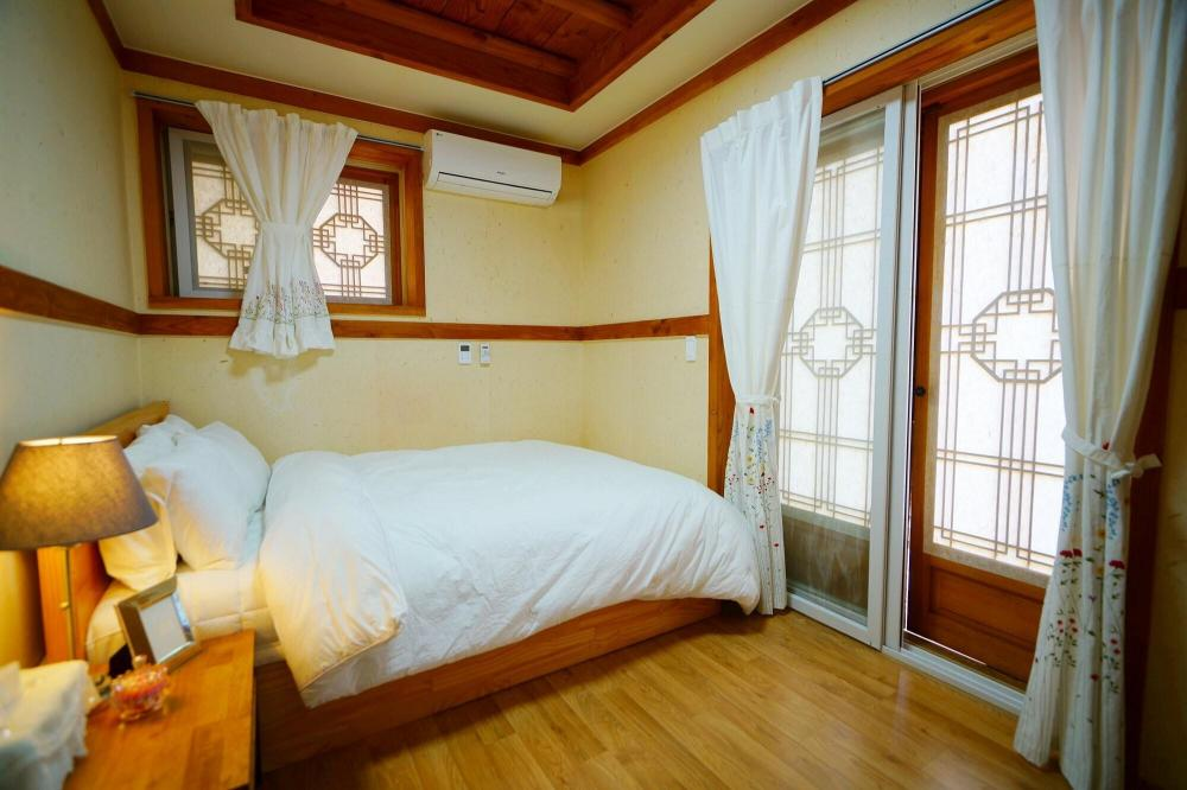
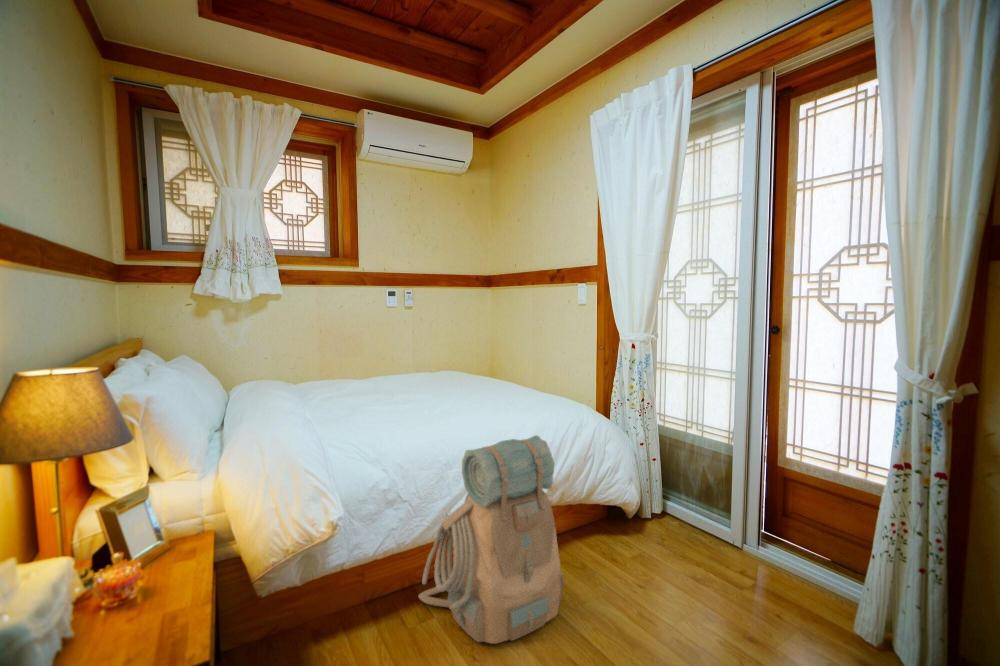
+ backpack (498, 523)
